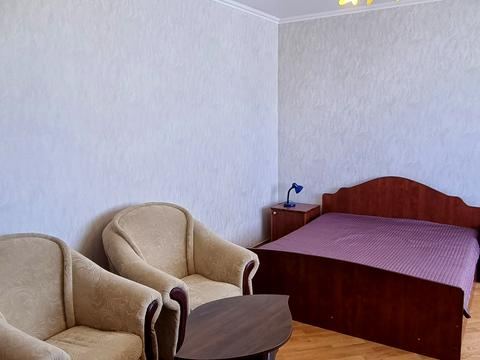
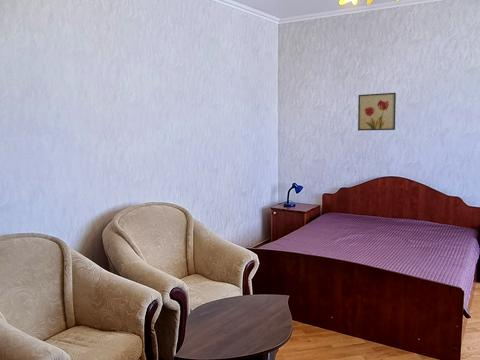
+ wall art (376, 112)
